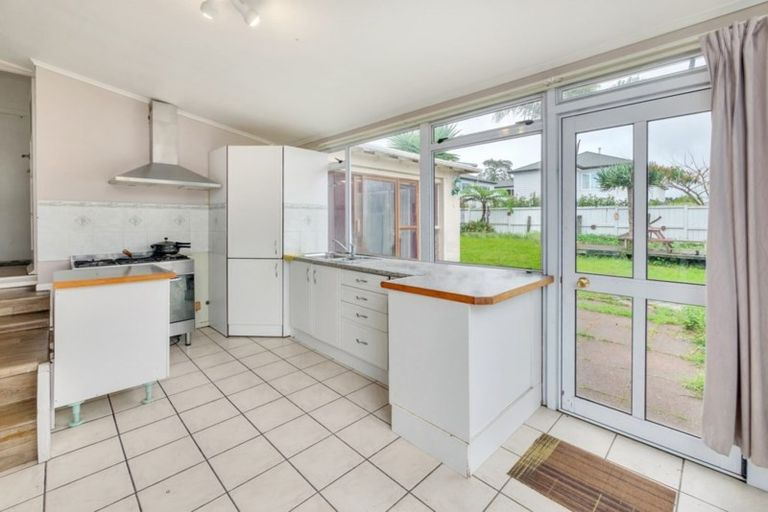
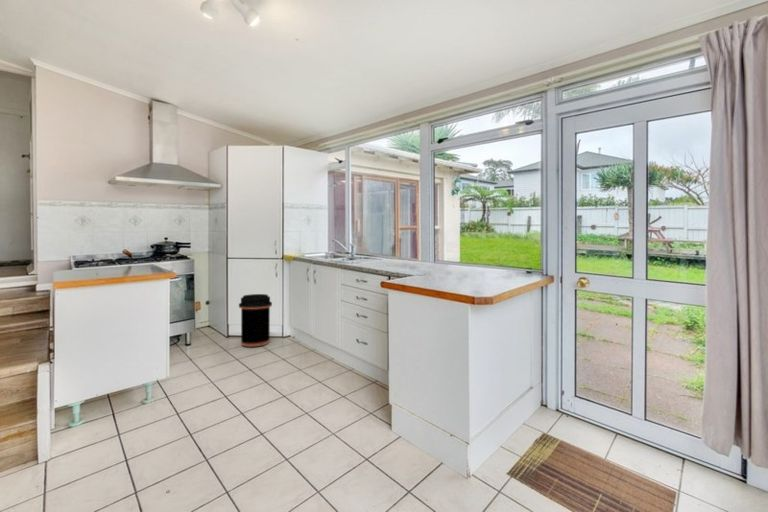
+ trash can (255, 319)
